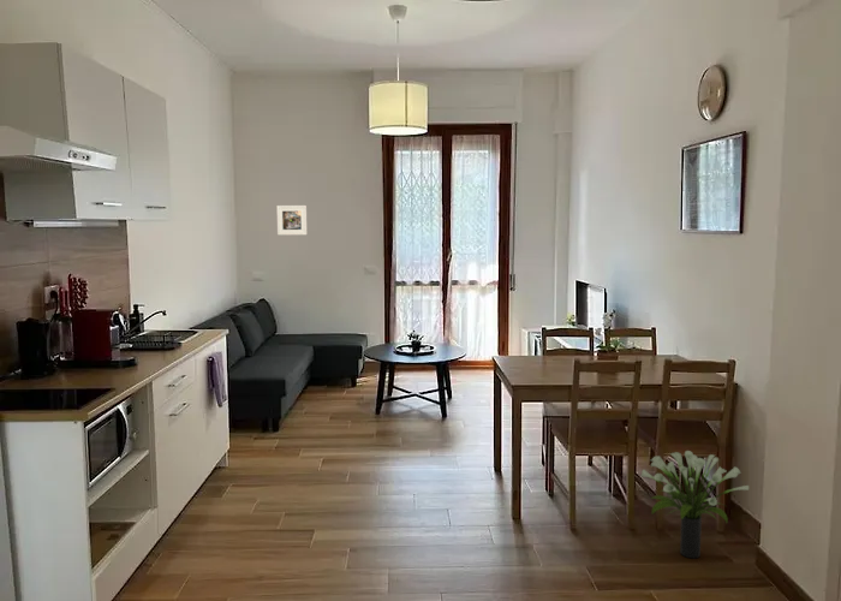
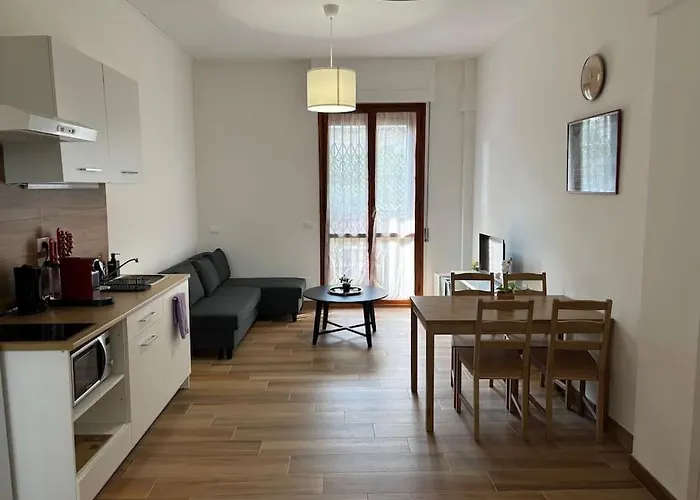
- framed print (292, 220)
- potted plant (693, 504)
